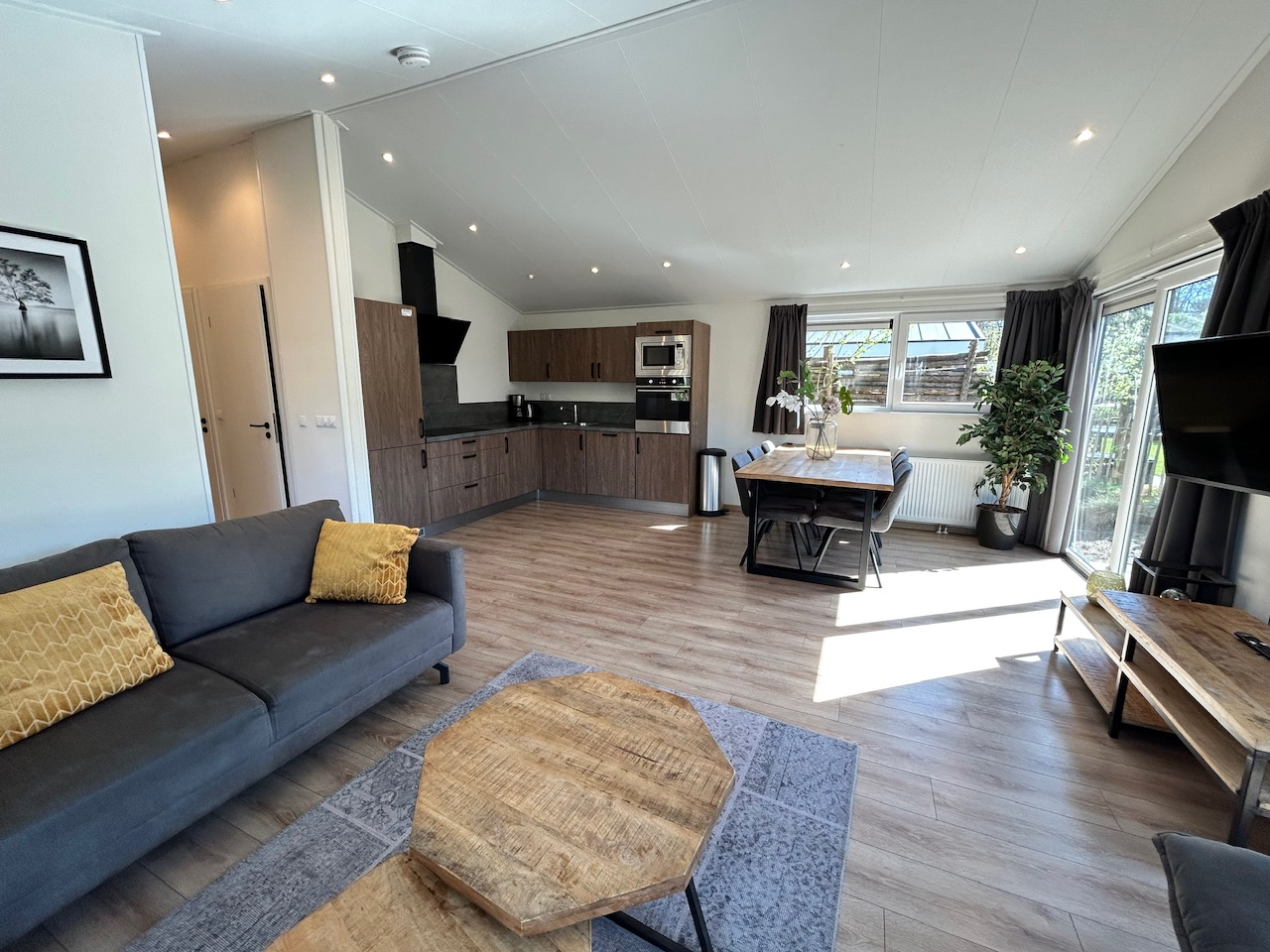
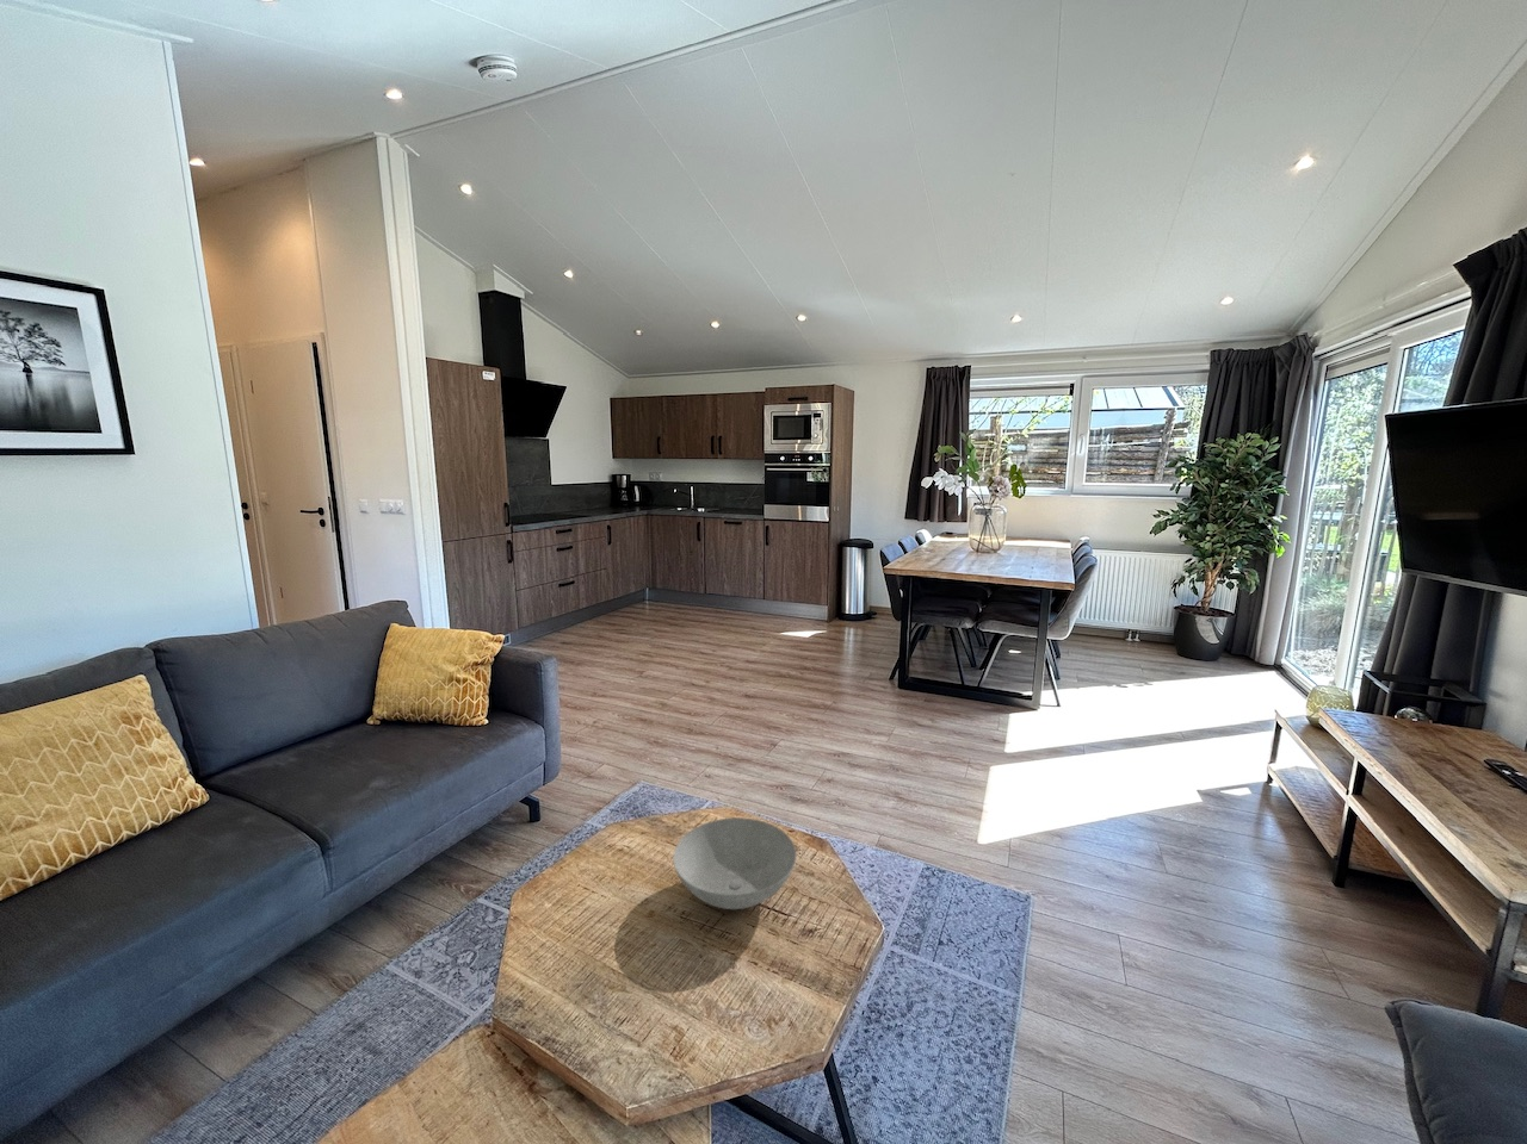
+ bowl (735, 872)
